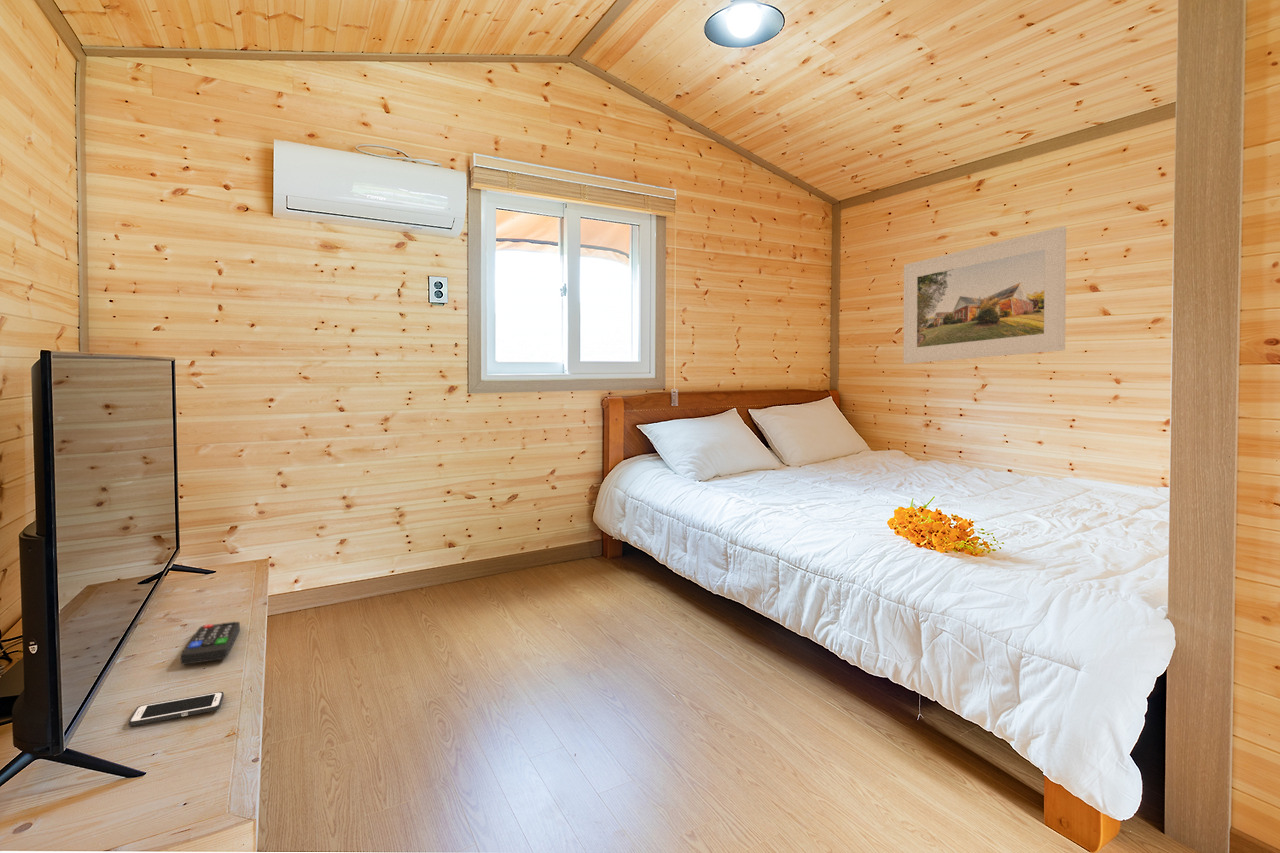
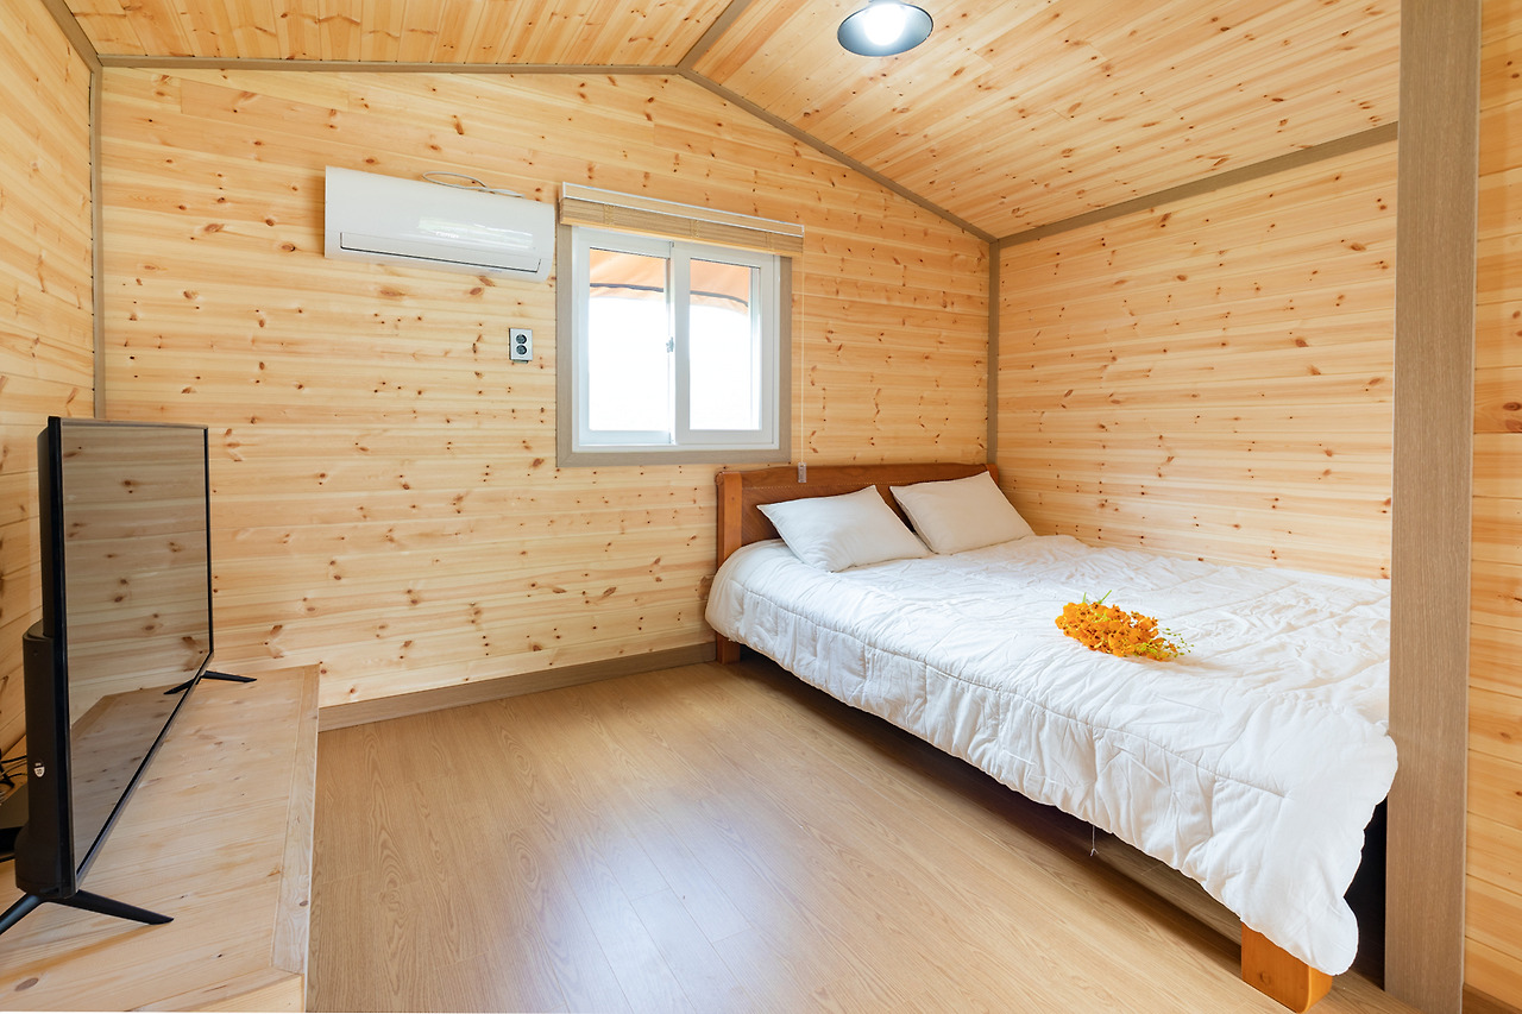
- cell phone (178, 708)
- remote control (212, 640)
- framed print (975, 302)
